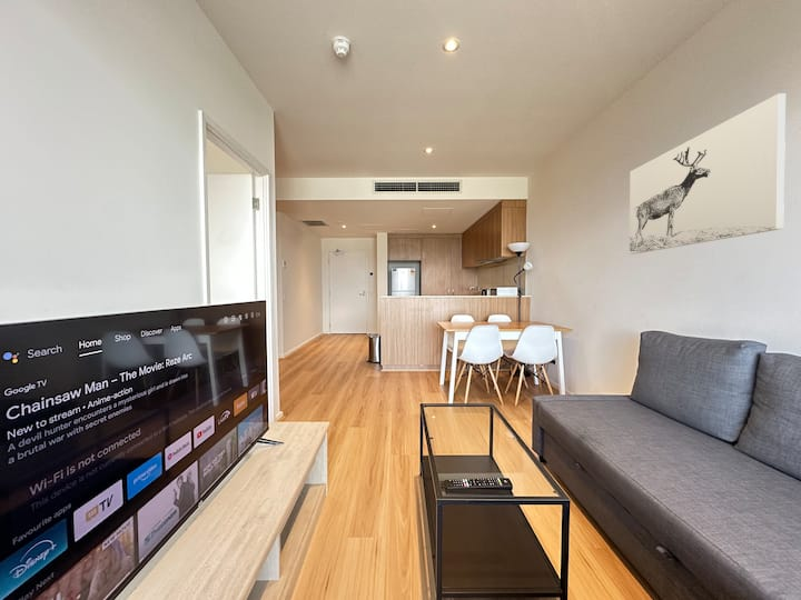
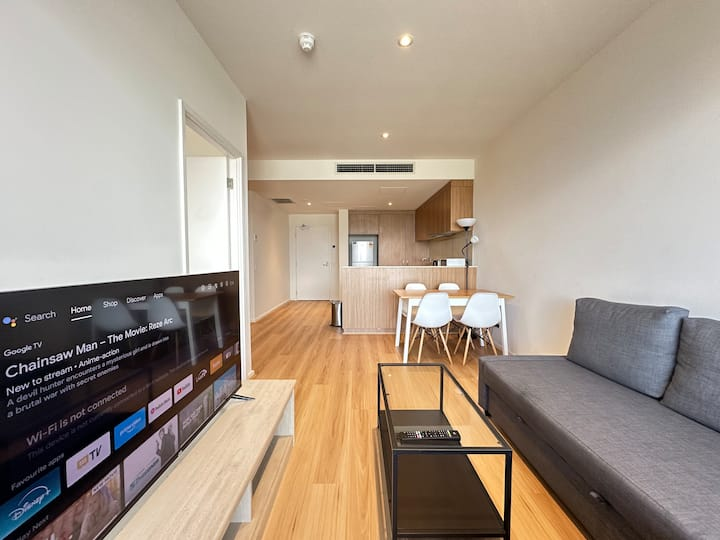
- wall art (688, 193)
